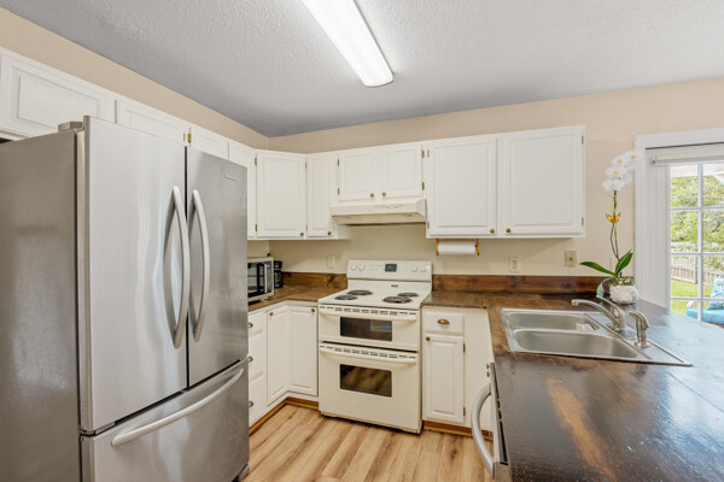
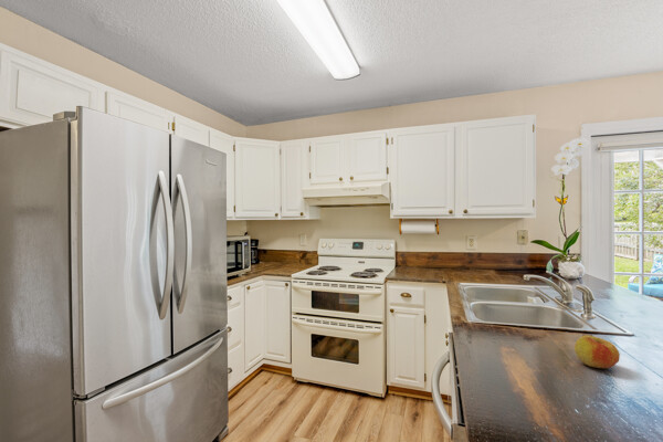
+ apple (596, 351)
